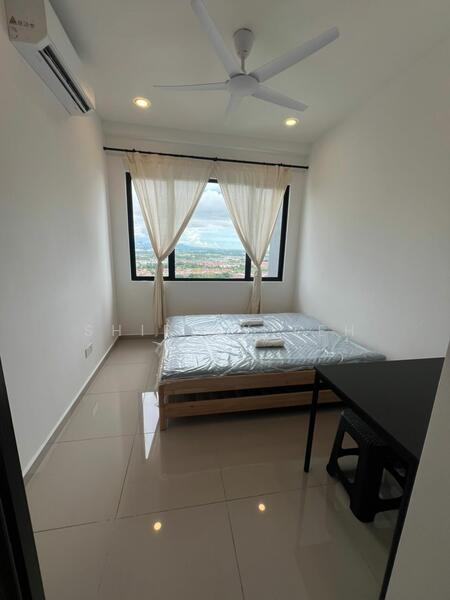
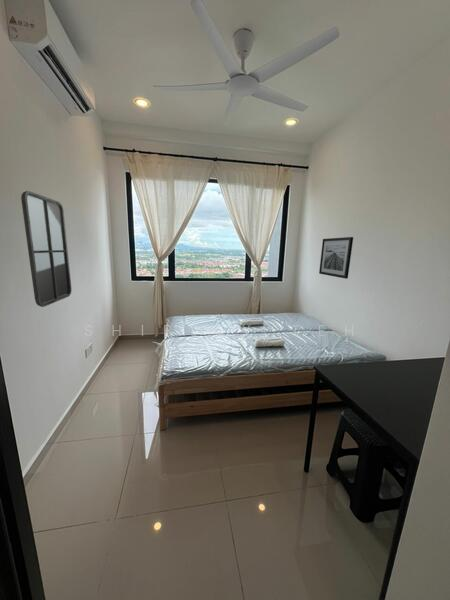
+ home mirror (50, 251)
+ wall art (334, 257)
